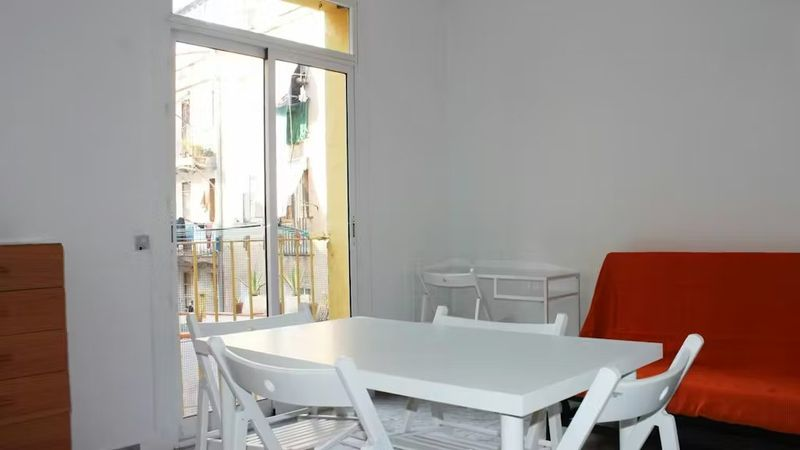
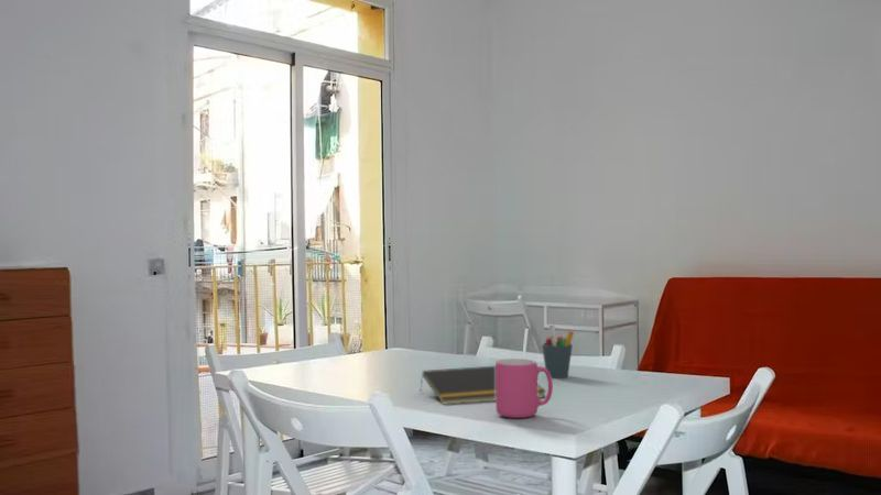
+ mug (524, 387)
+ notepad (482, 383)
+ pen holder (557, 351)
